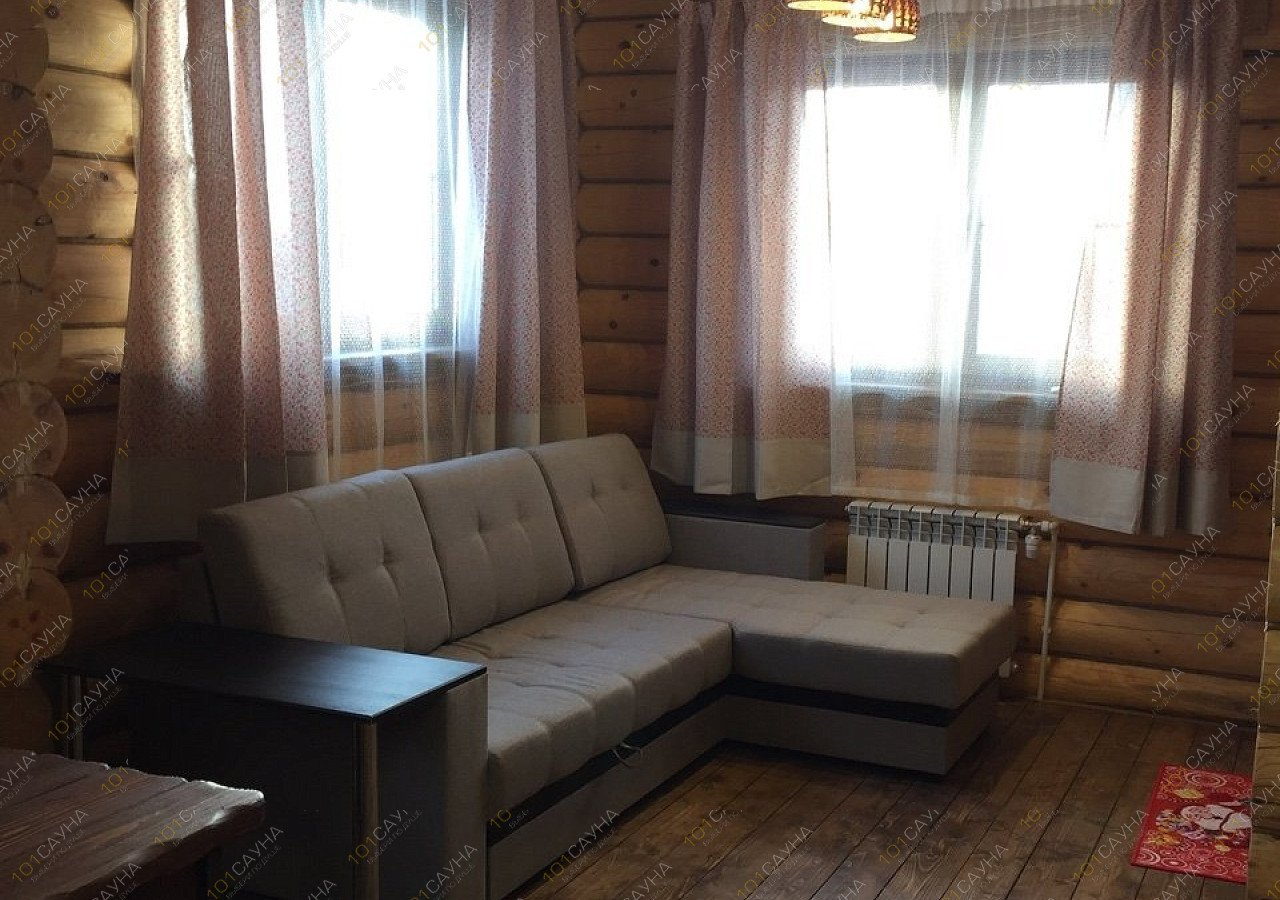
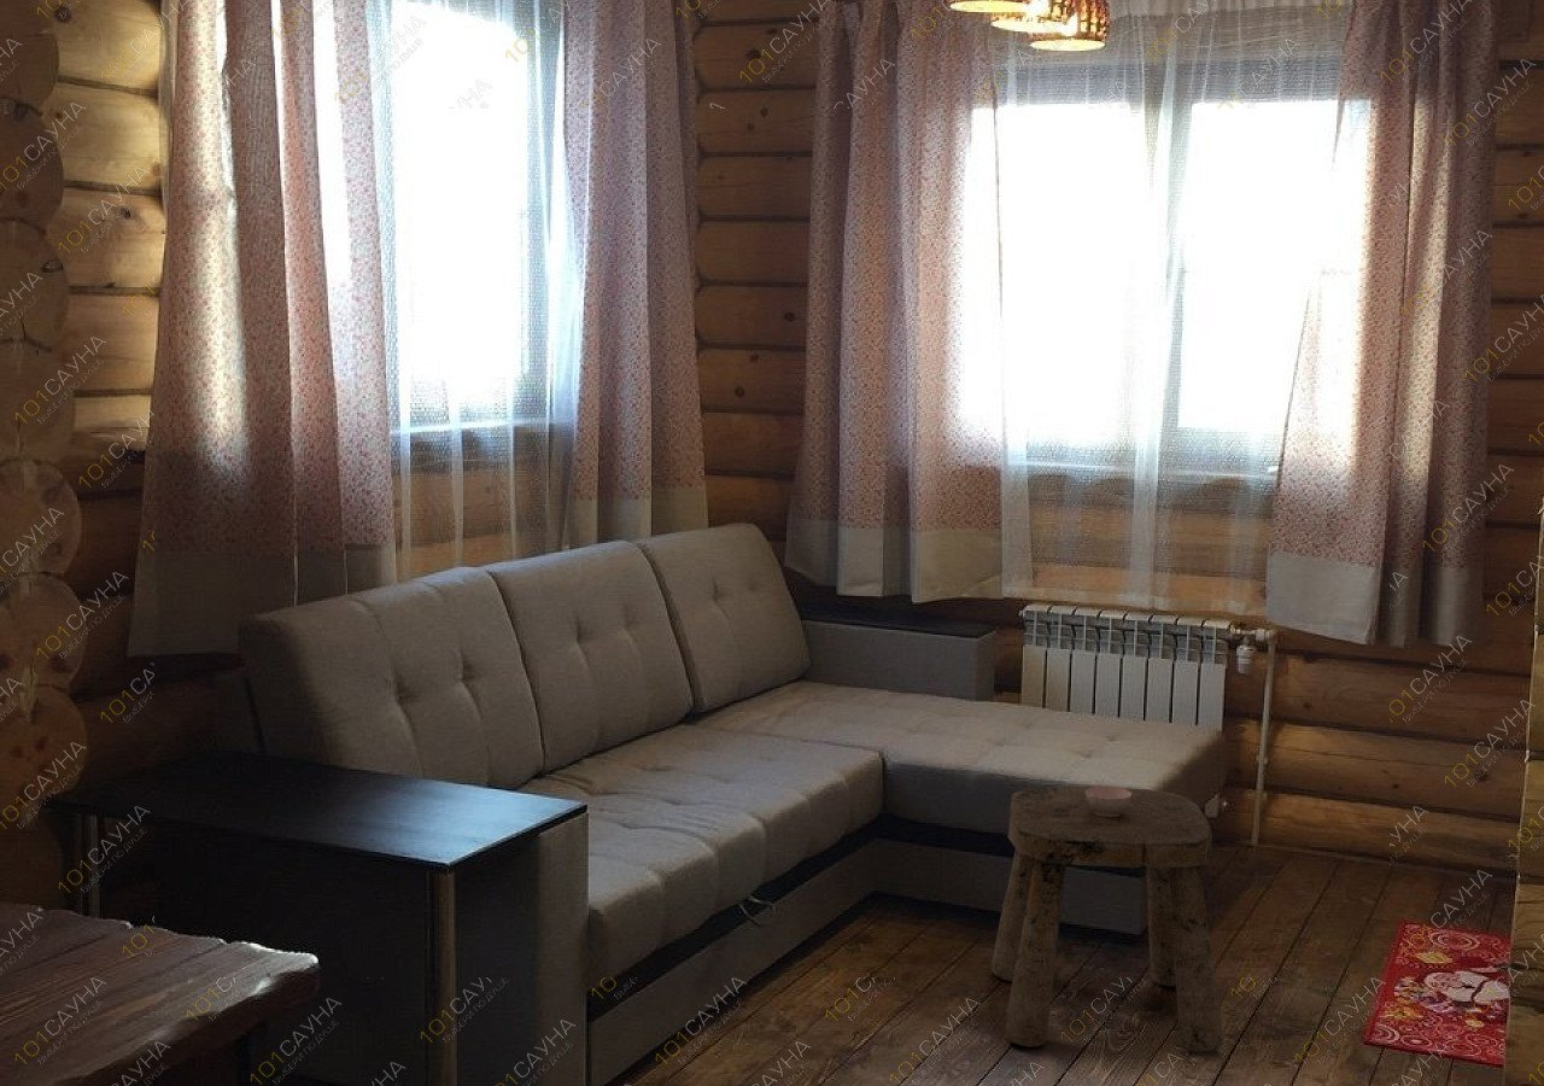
+ teacup (1107, 800)
+ stool (1060, 907)
